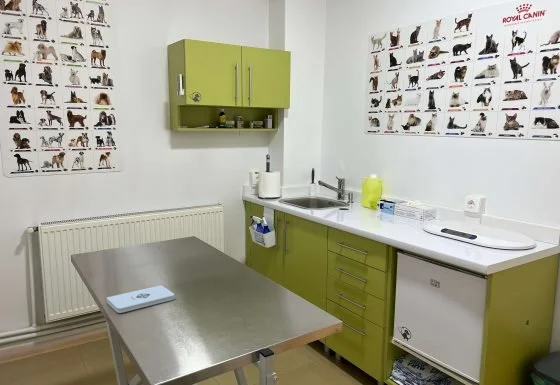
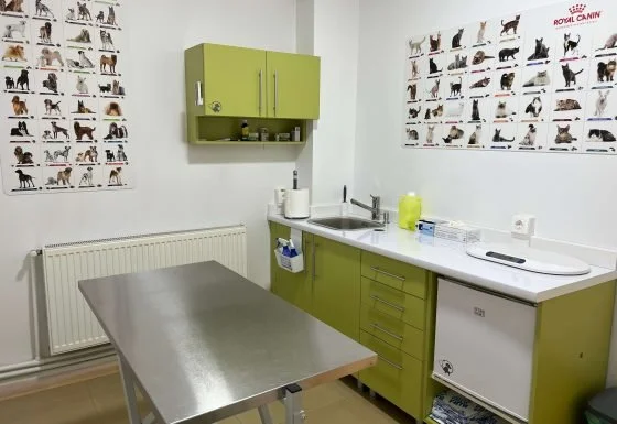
- notepad (141, 298)
